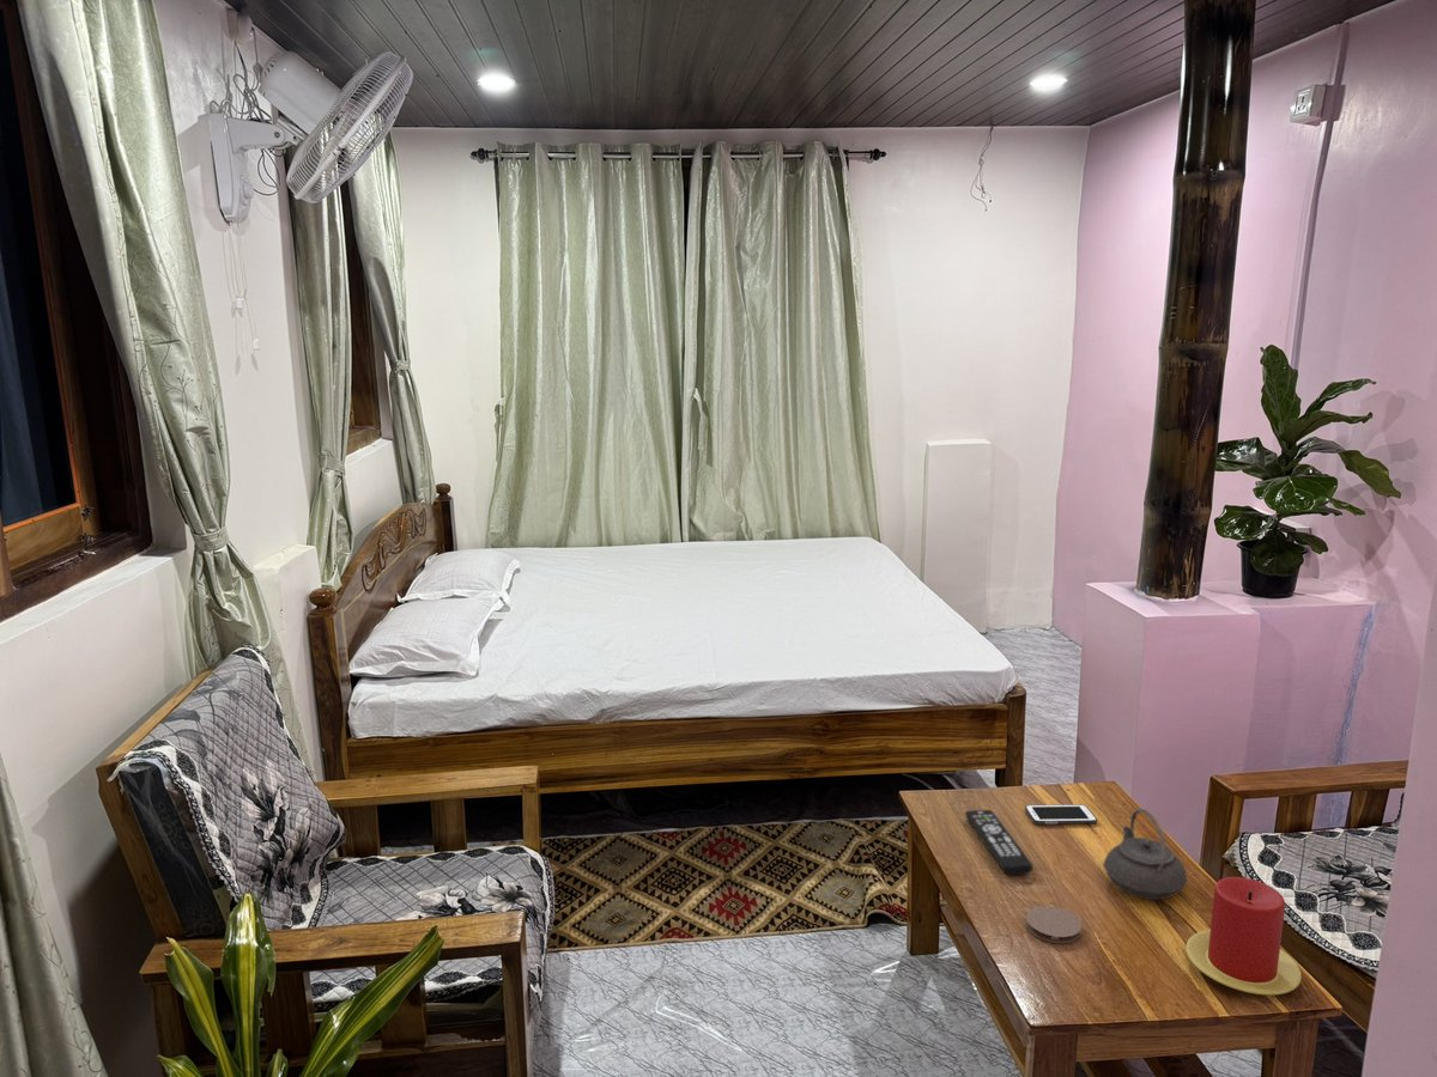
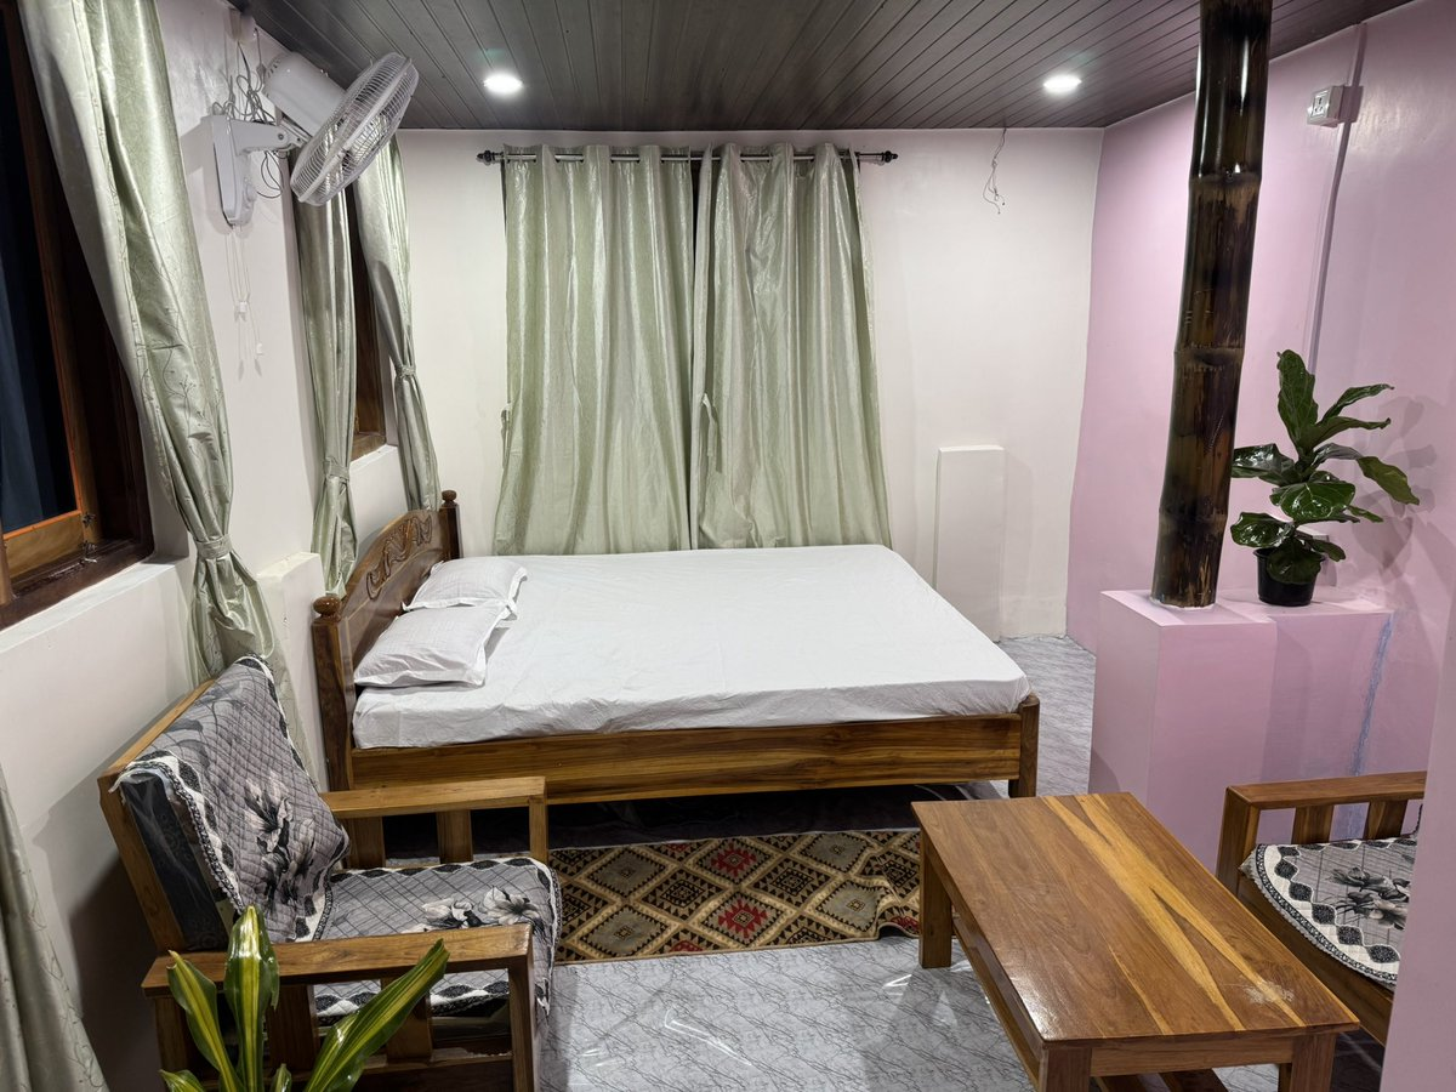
- cell phone (1060, 814)
- teapot (1144, 847)
- remote control (996, 840)
- coaster (1053, 924)
- candle (1245, 930)
